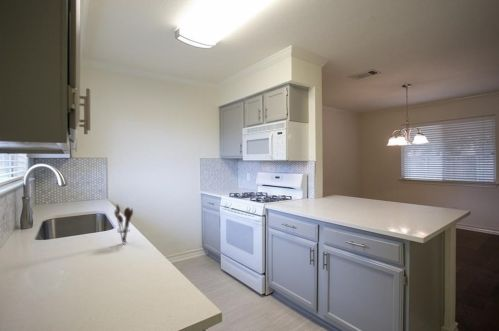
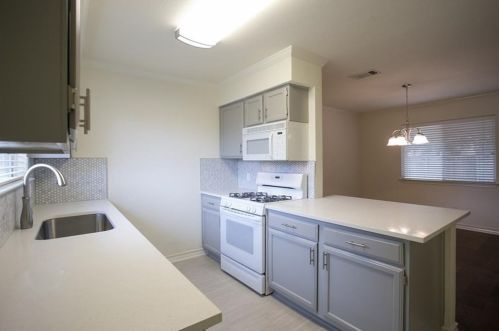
- utensil holder (122, 224)
